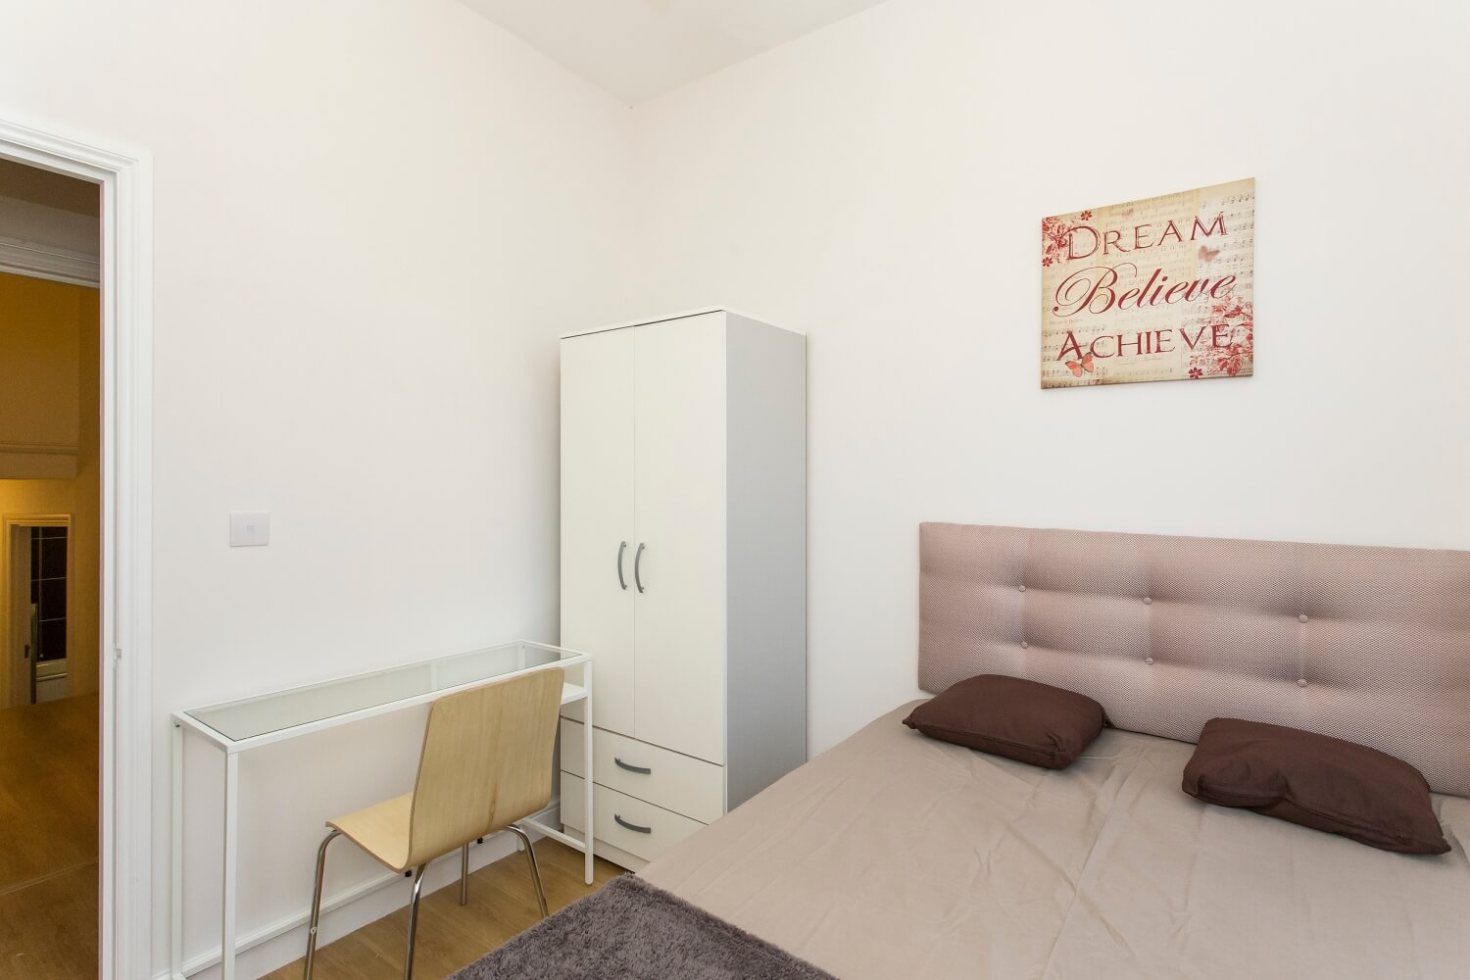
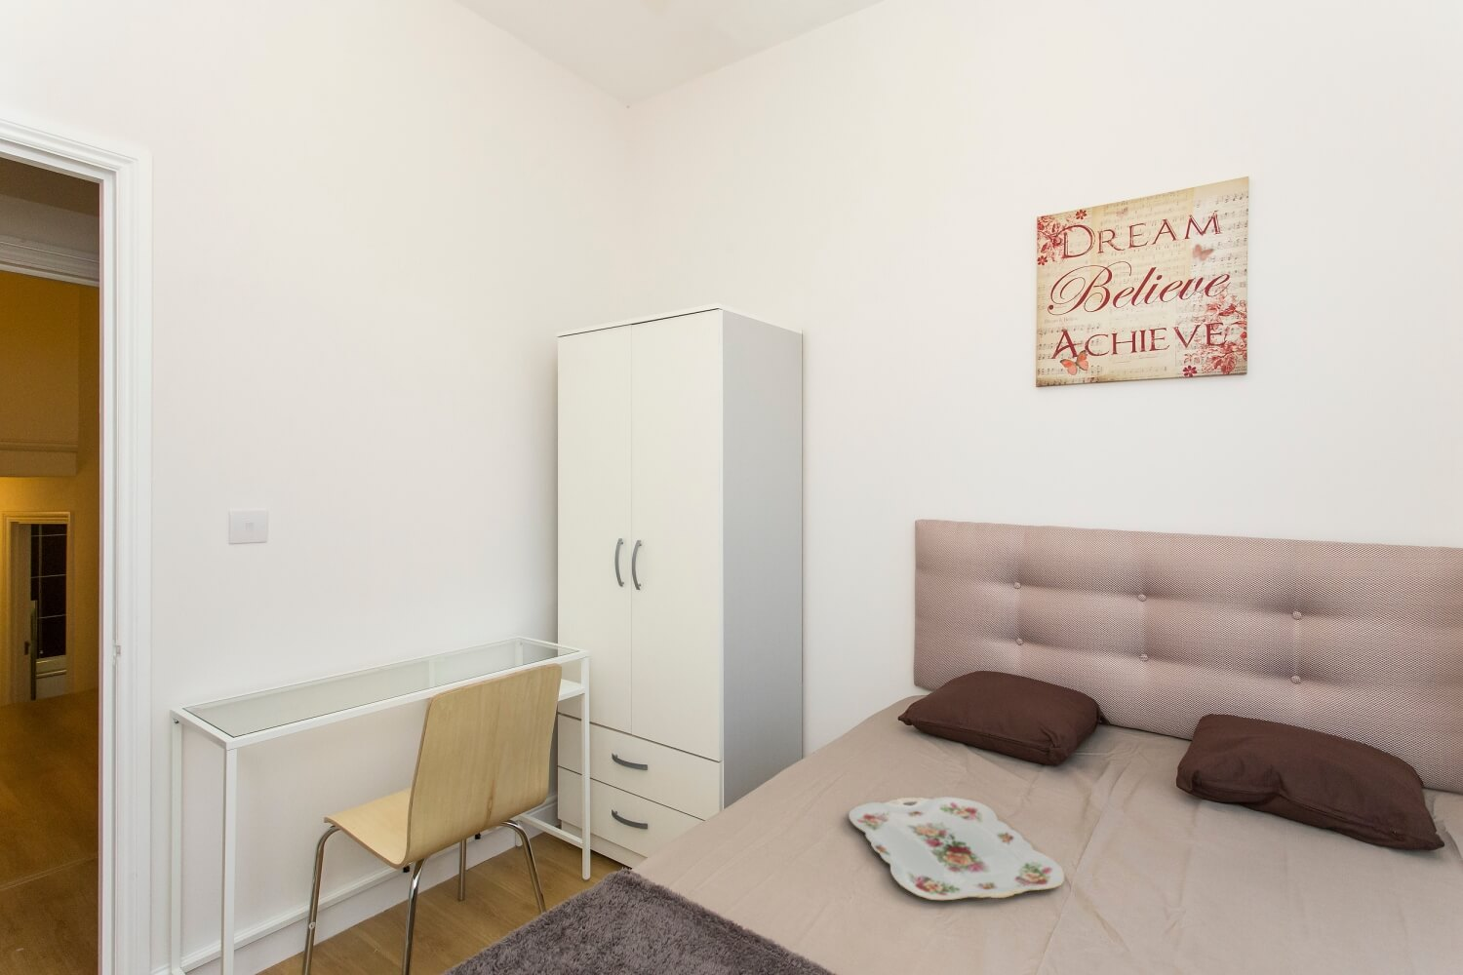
+ serving tray (947, 843)
